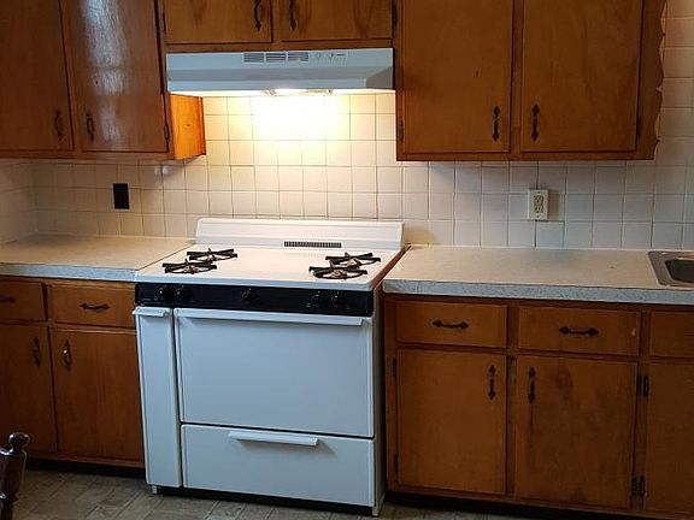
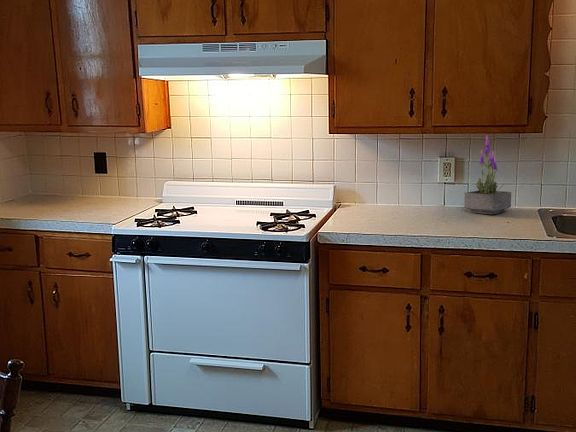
+ potted plant (488, 173)
